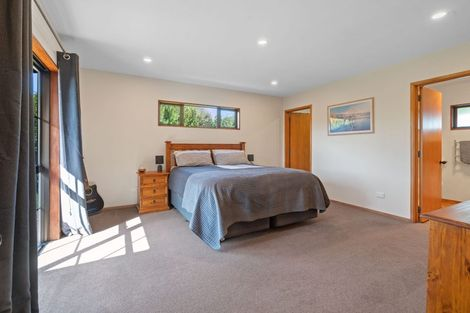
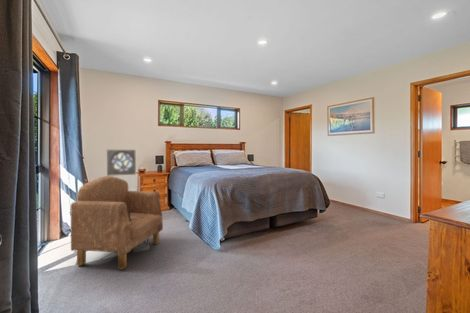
+ armchair (125, 214)
+ wall ornament (121, 162)
